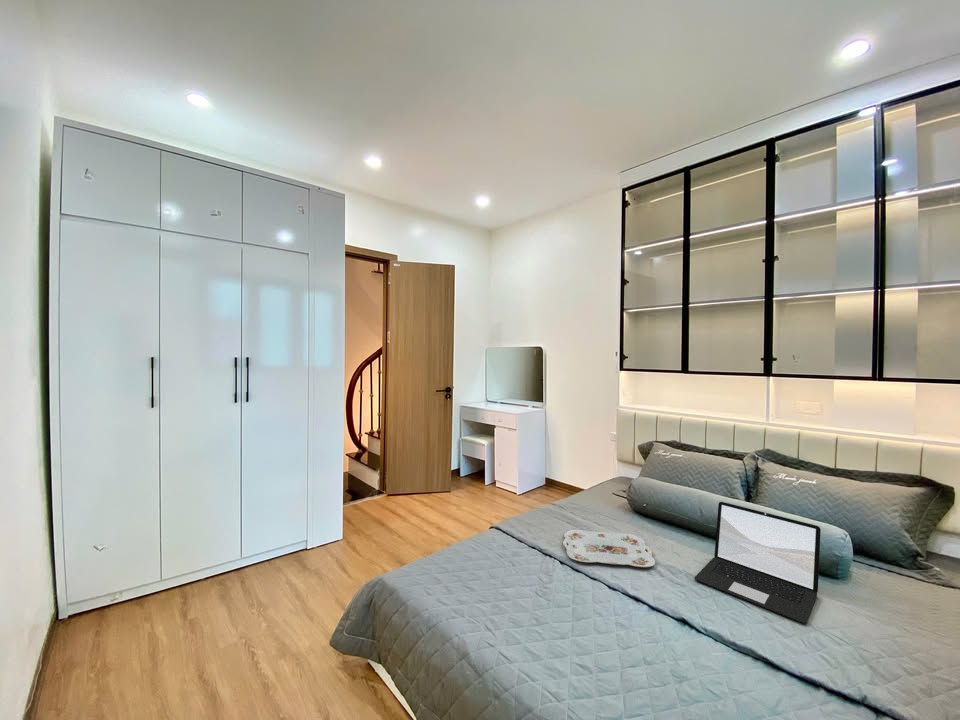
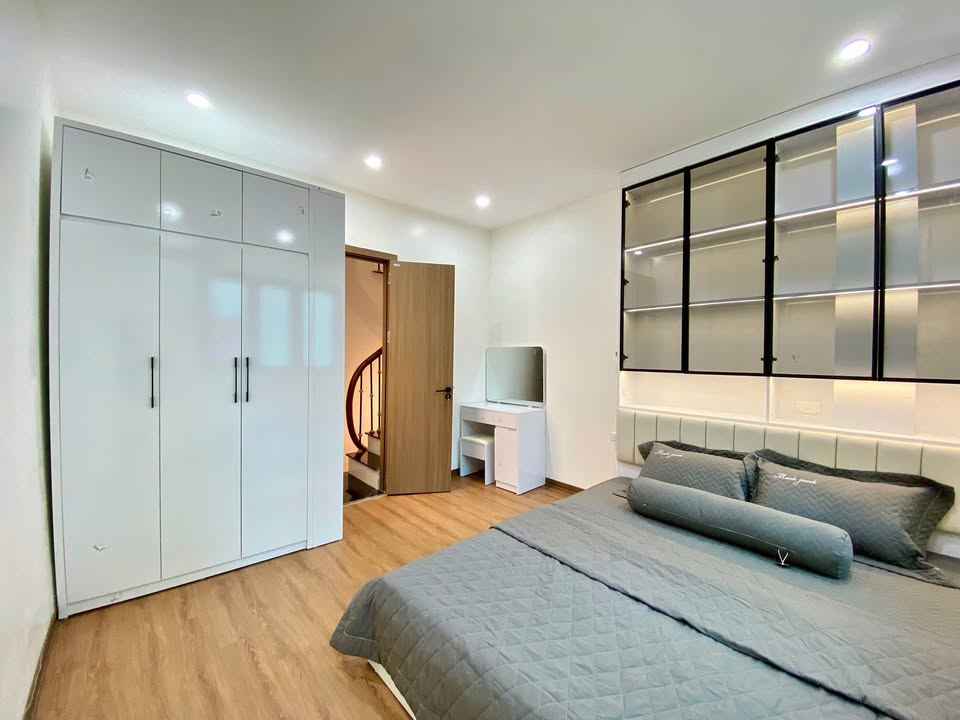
- serving tray (606, 548)
- laptop (755, 553)
